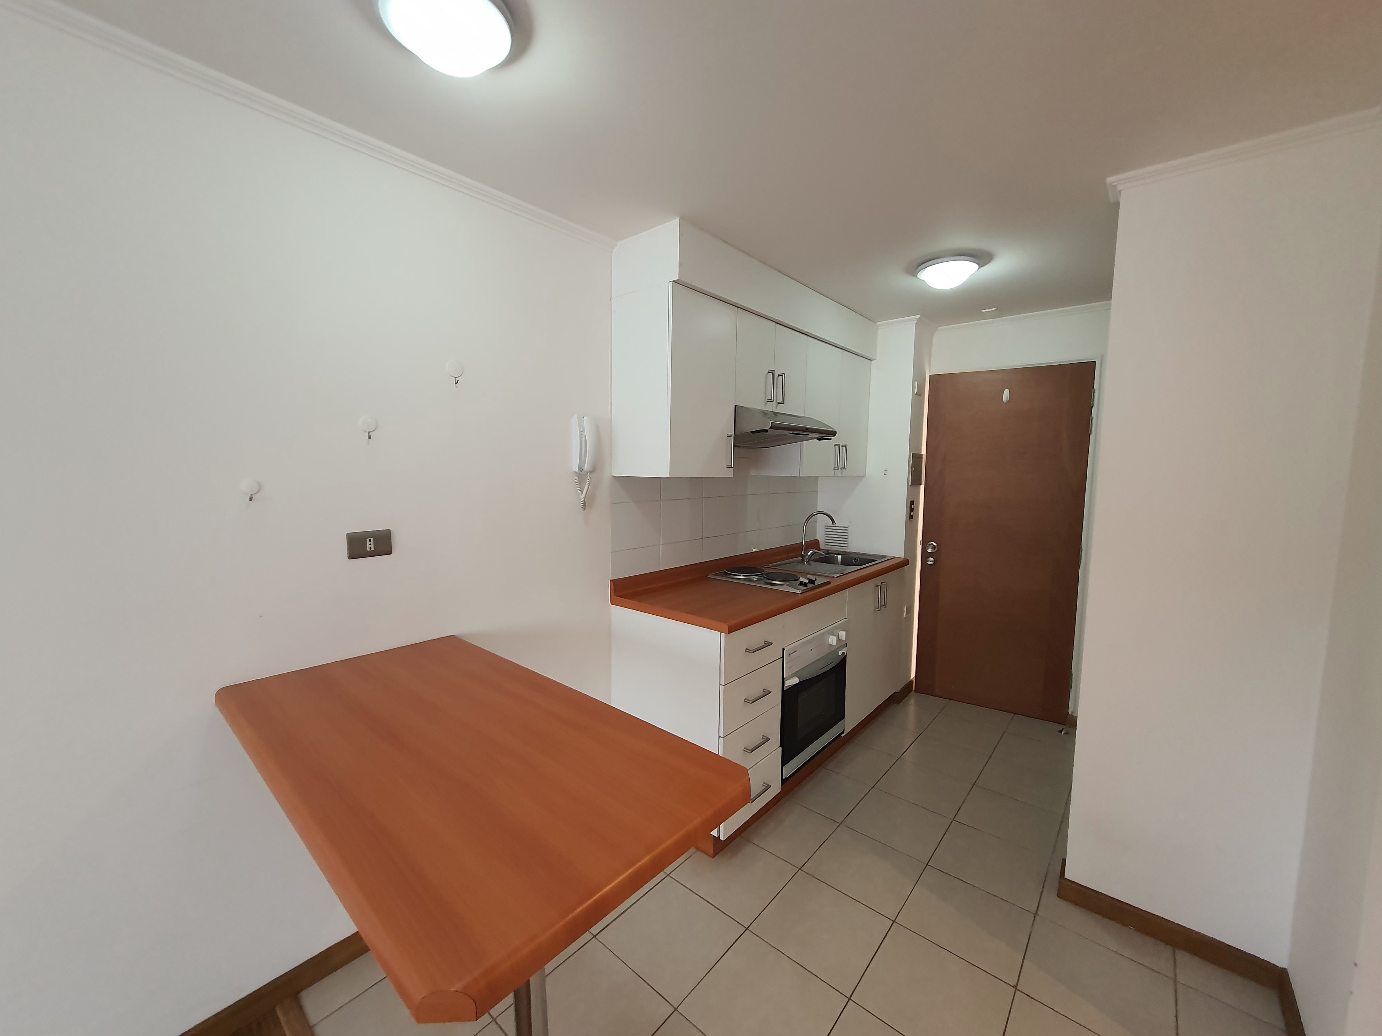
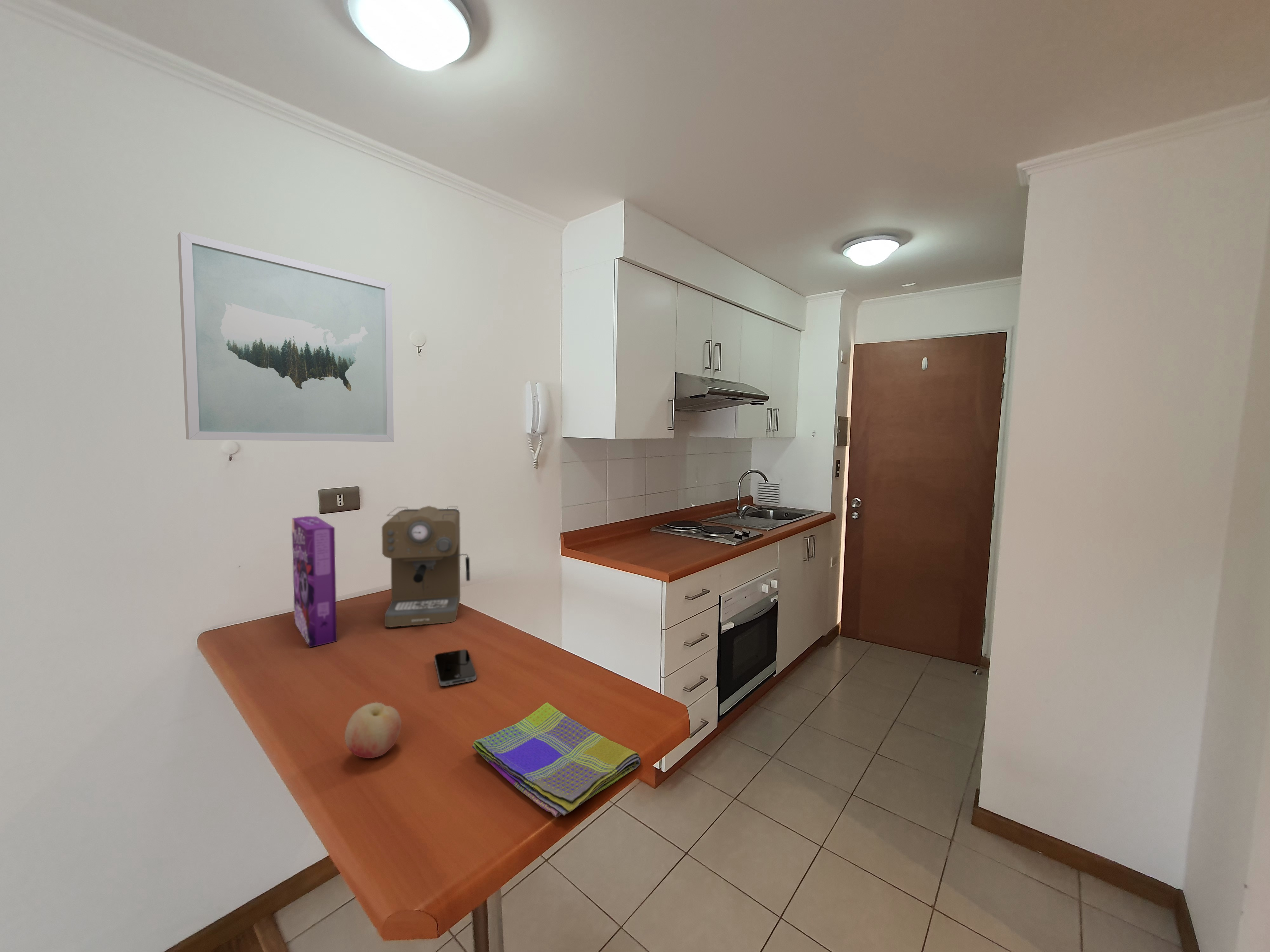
+ fruit (374, 730)
+ coffee maker (431, 561)
+ wall art (300, 353)
+ cereal box (313, 577)
+ dish towel (556, 751)
+ smartphone (454, 666)
